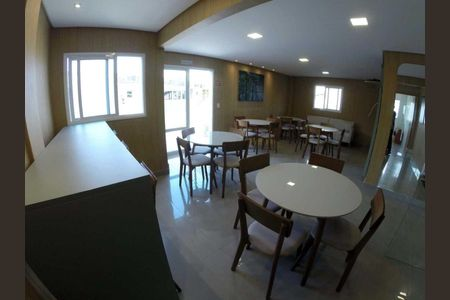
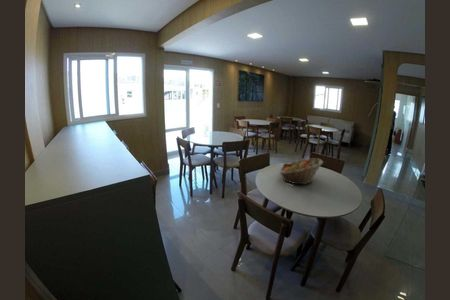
+ fruit basket (300, 169)
